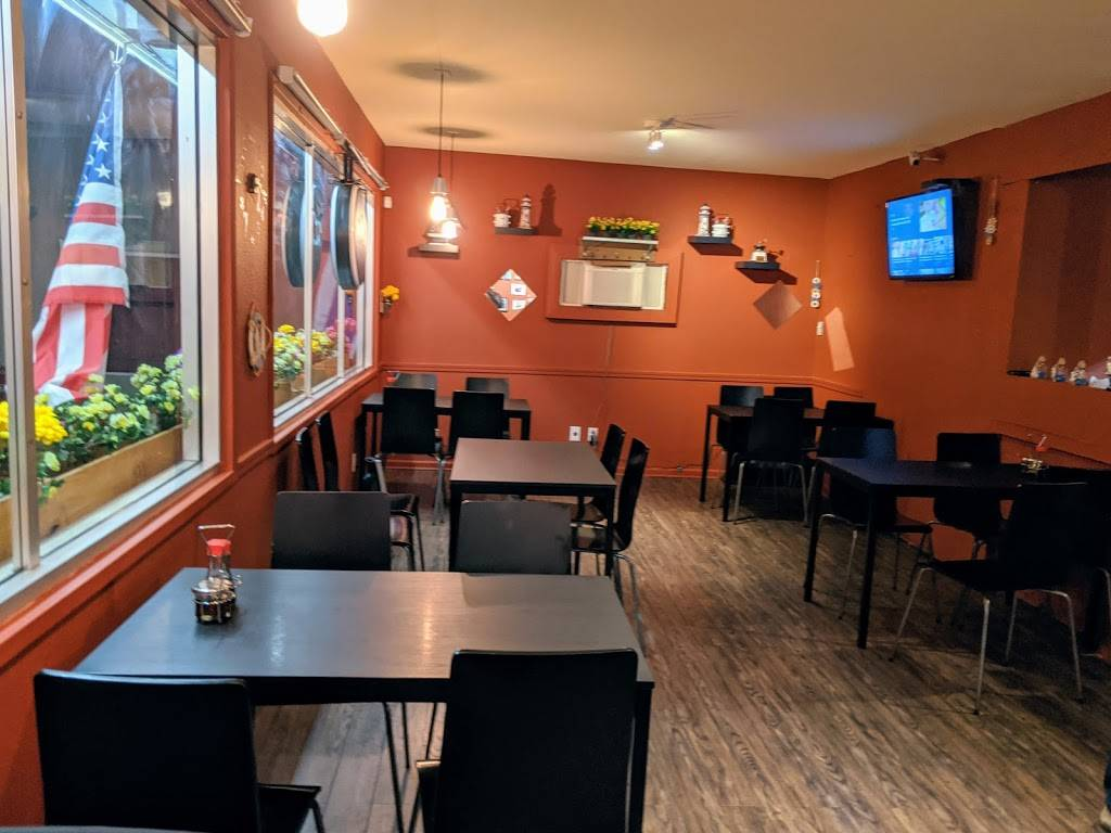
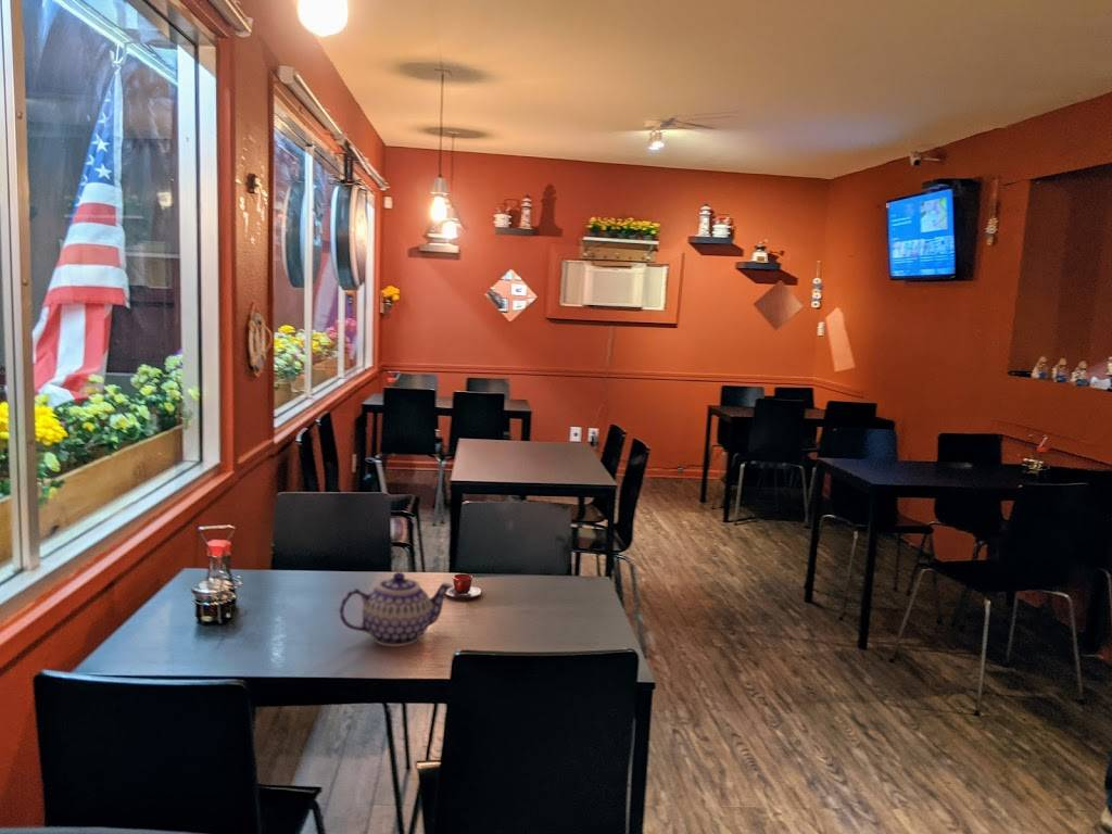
+ teacup (462, 585)
+ teapot (397, 605)
